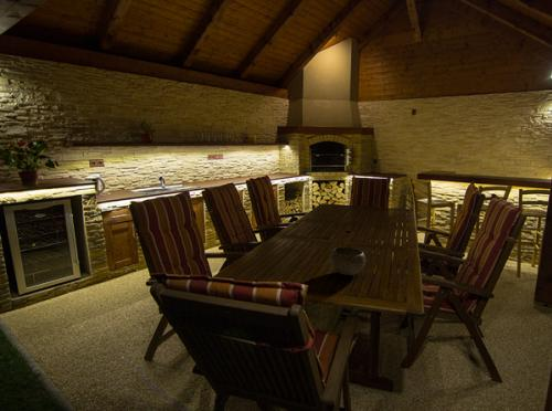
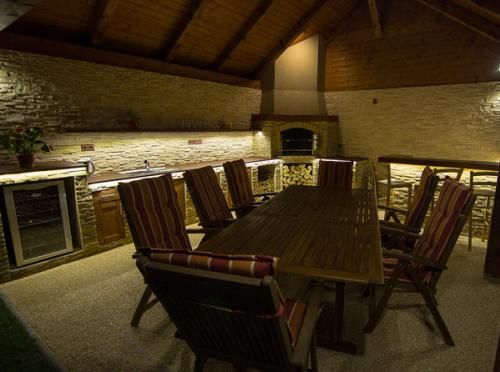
- bowl (347, 262)
